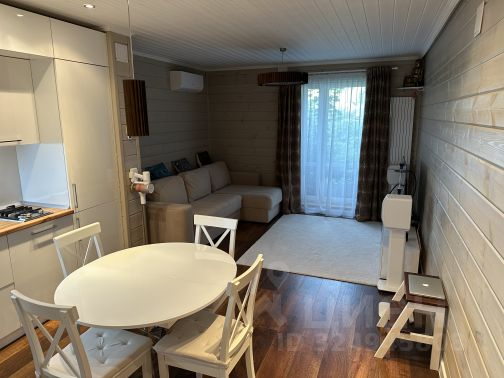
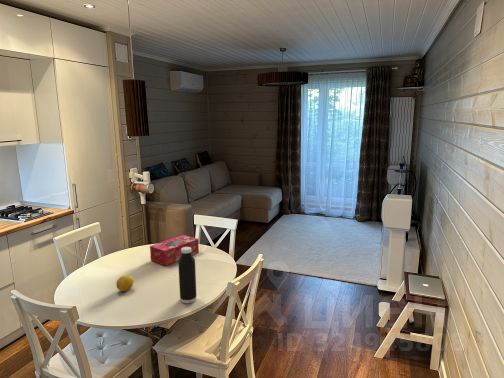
+ tissue box (175, 249)
+ fruit (124, 283)
+ water bottle (187, 274)
